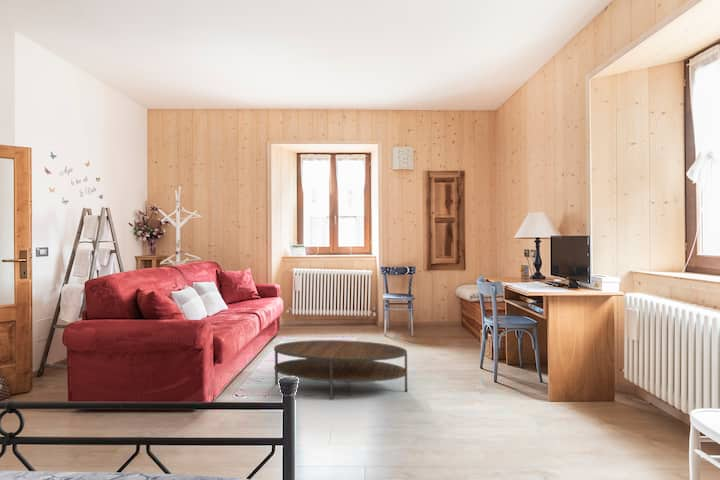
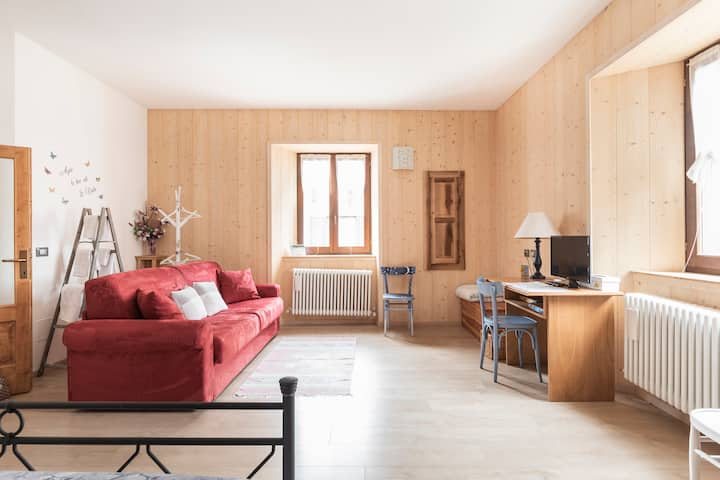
- coffee table (339, 367)
